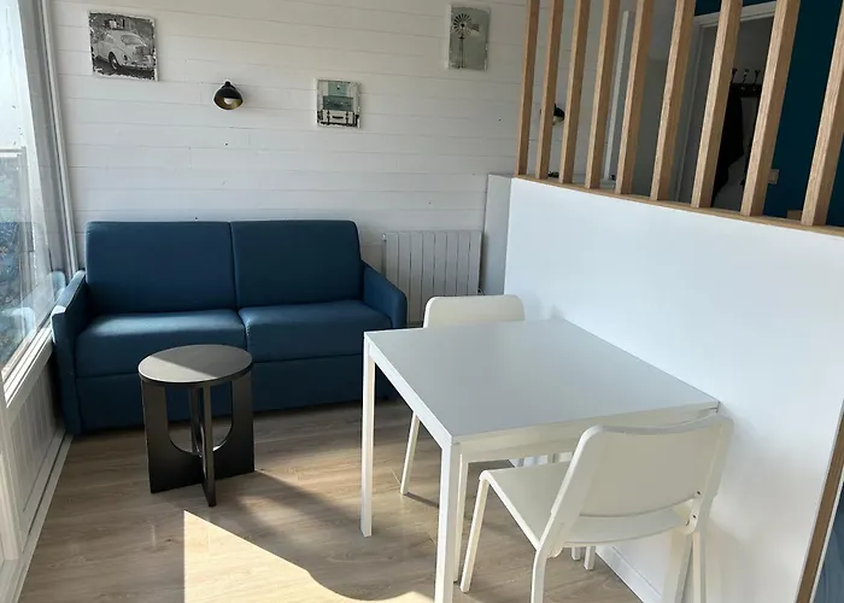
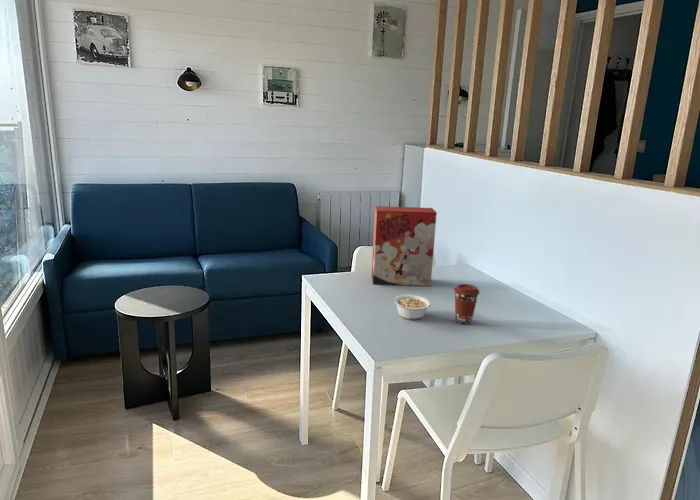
+ coffee cup (465, 304)
+ cereal box (402, 245)
+ legume (412, 307)
